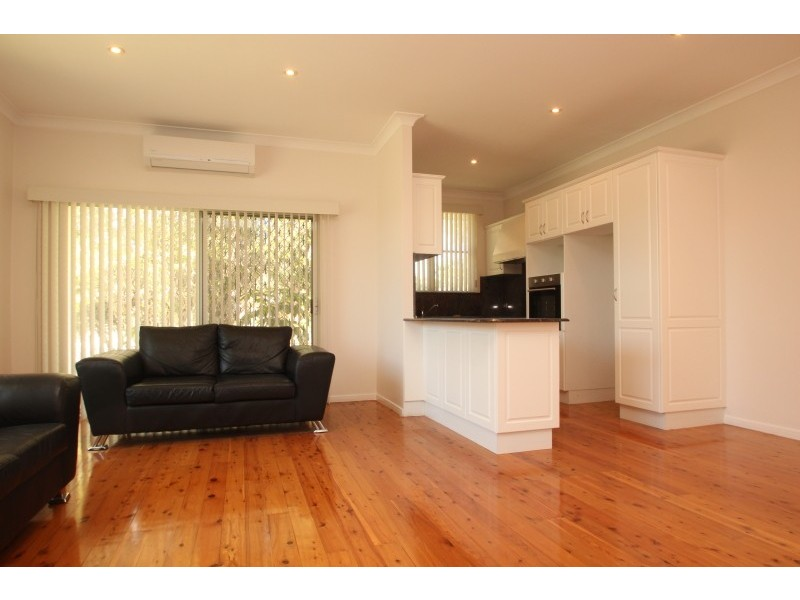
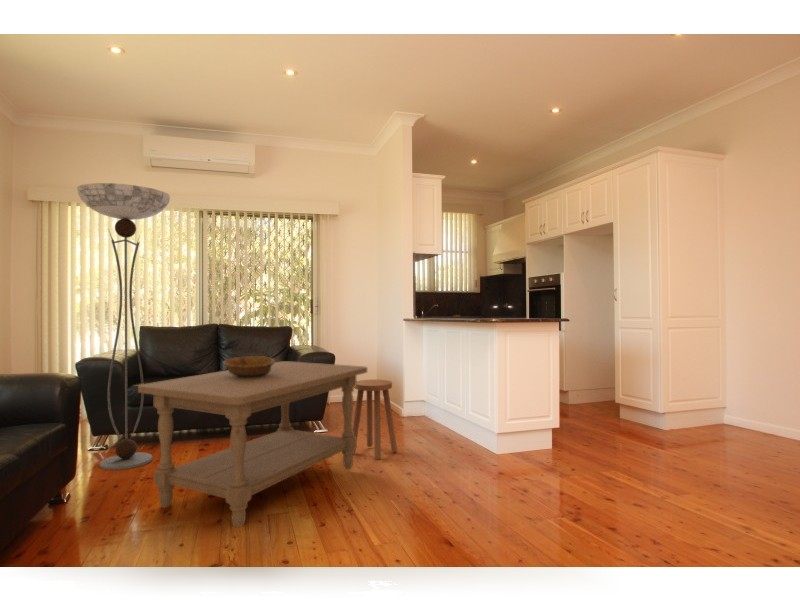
+ coffee table (268, 434)
+ floor lamp (125, 327)
+ stool (374, 417)
+ decorative bowl (249, 367)
